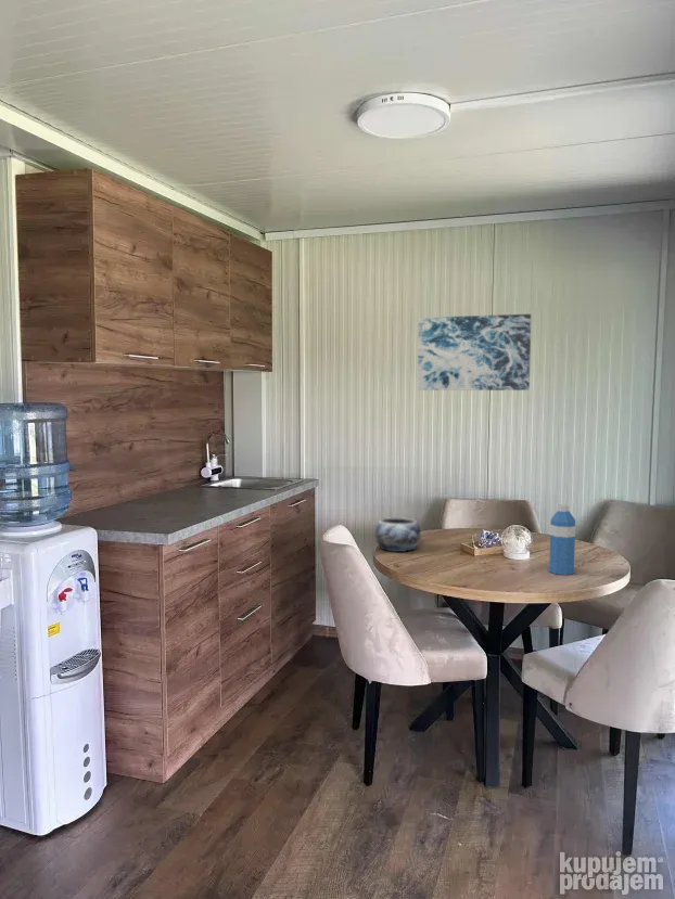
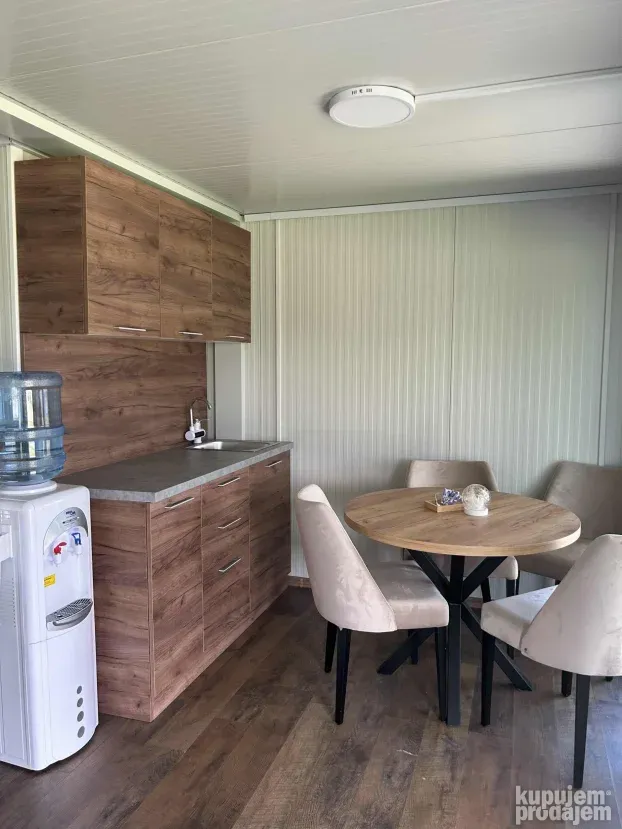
- water bottle (562, 538)
- wall art (472, 352)
- decorative bowl (397, 534)
